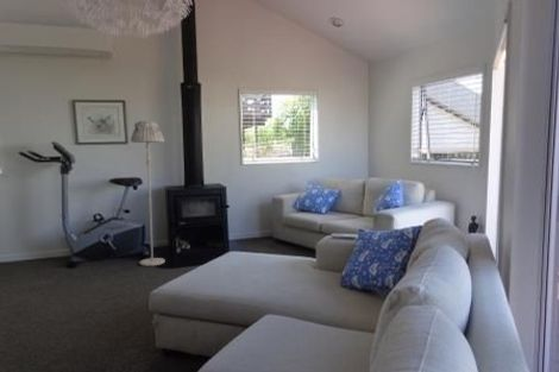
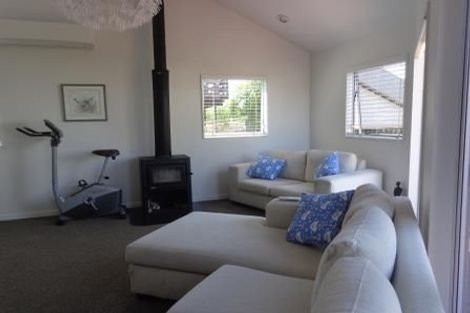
- floor lamp (149, 193)
